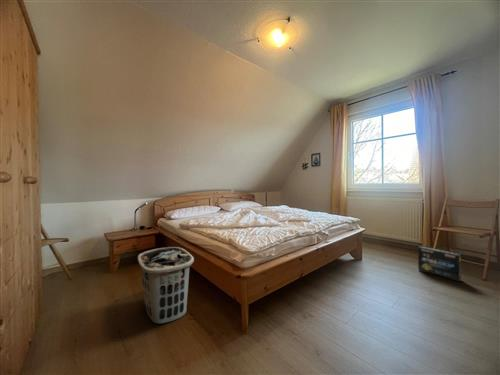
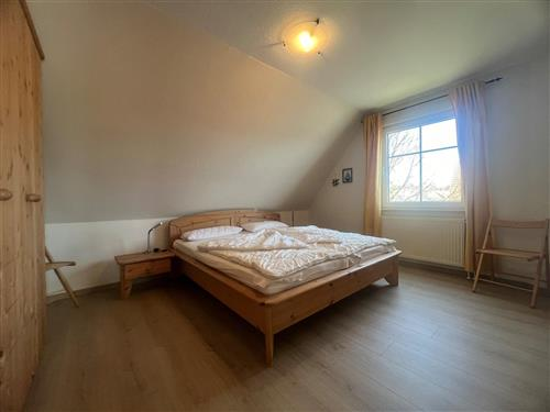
- clothes hamper (165, 277)
- box (438, 262)
